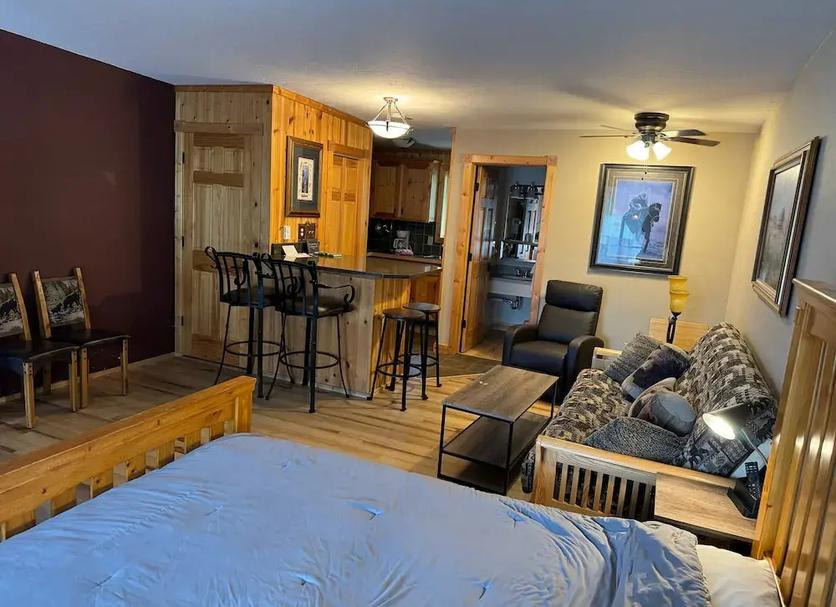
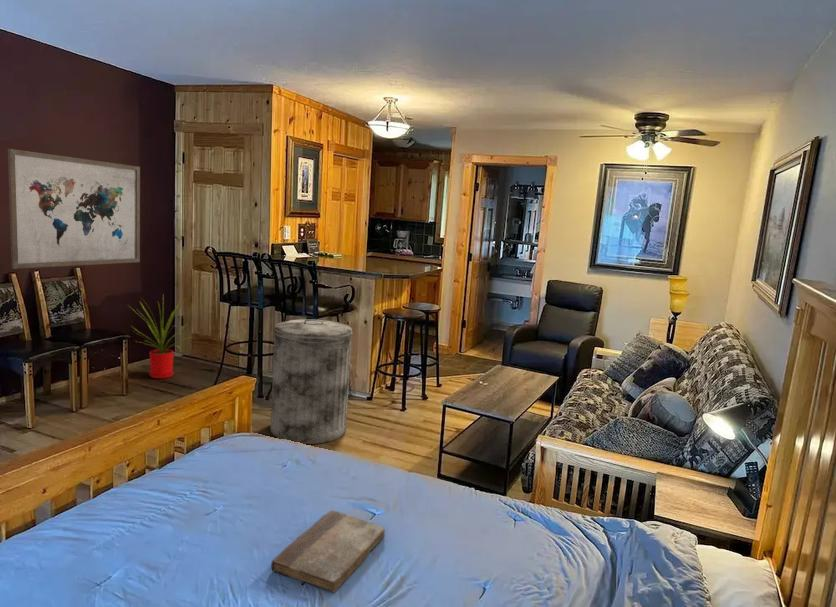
+ house plant (161, 336)
+ wall art (82, 212)
+ book (331, 546)
+ trash can (311, 375)
